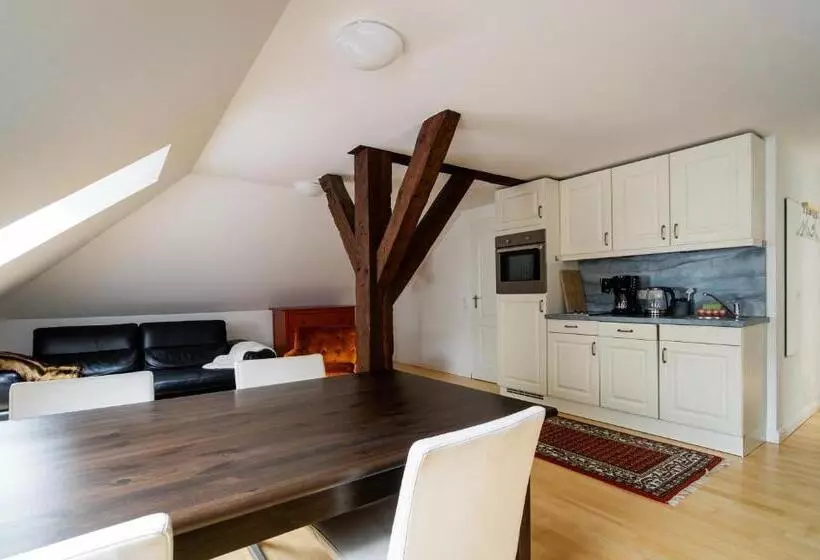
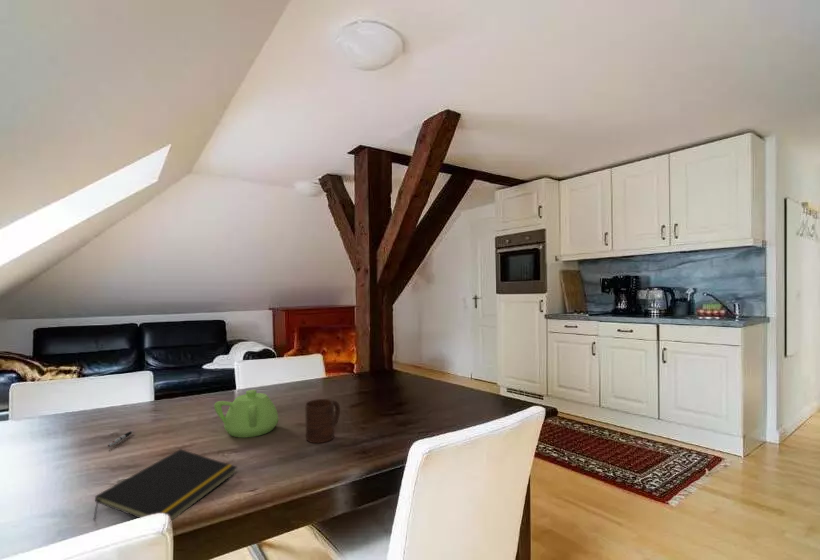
+ teapot (247, 410)
+ cup (322, 419)
+ pen (121, 437)
+ notepad (173, 482)
